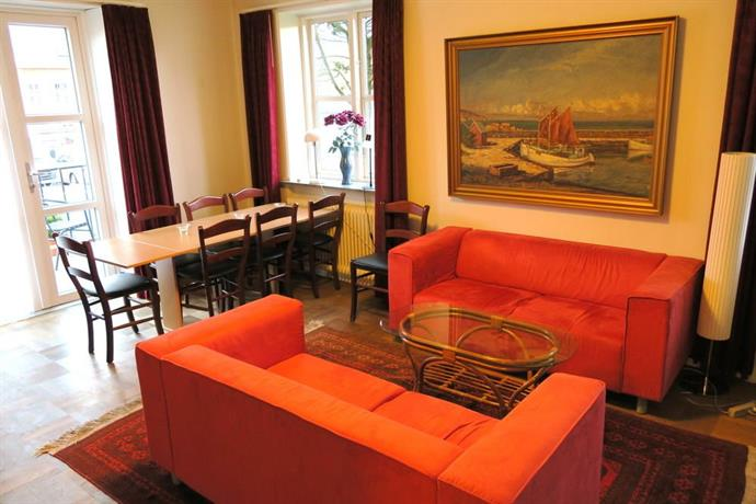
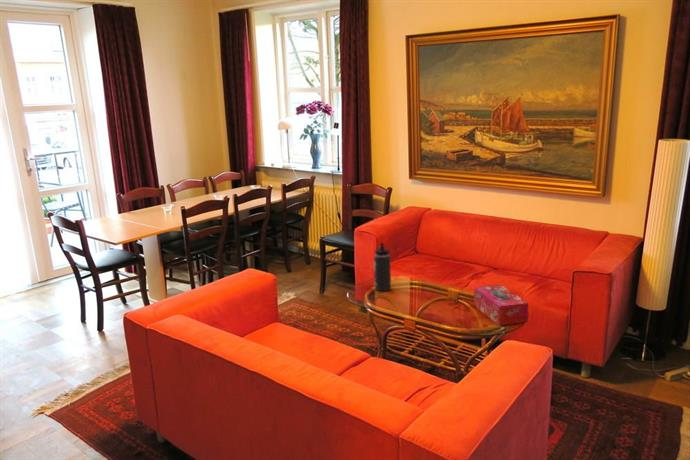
+ tissue box (499, 304)
+ thermos bottle (382, 265)
